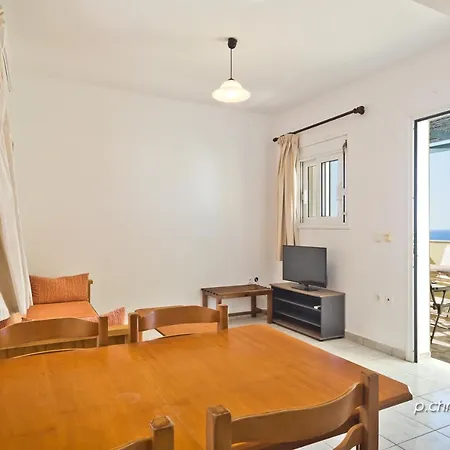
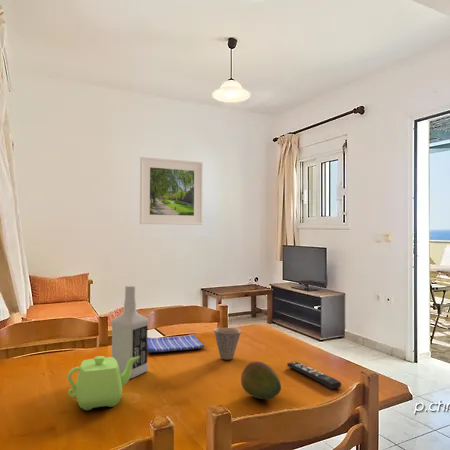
+ vodka (129, 329)
+ cup (227, 343)
+ remote control (312, 373)
+ dish towel (172, 342)
+ fruit (261, 379)
+ teapot (104, 378)
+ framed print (172, 192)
